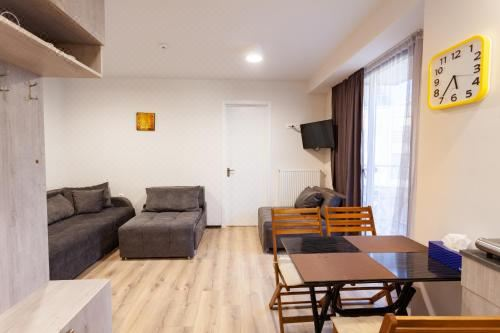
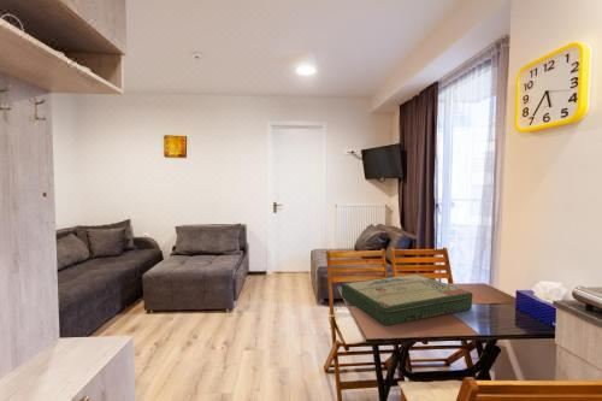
+ board game (403, 295)
